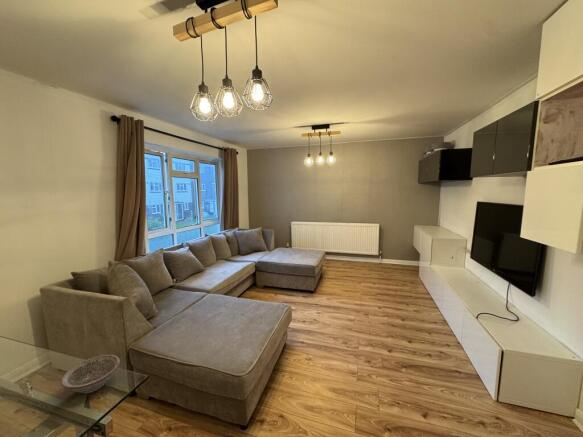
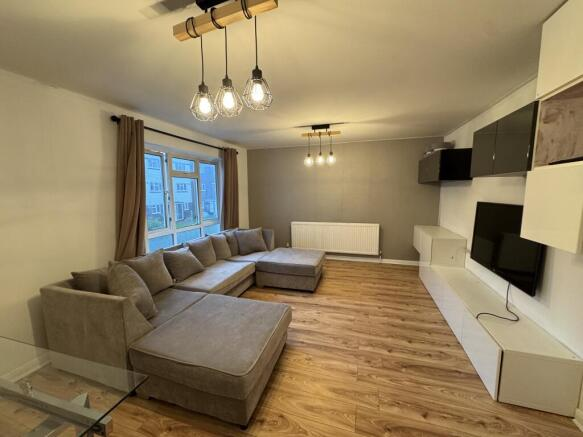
- decorative bowl (92, 377)
